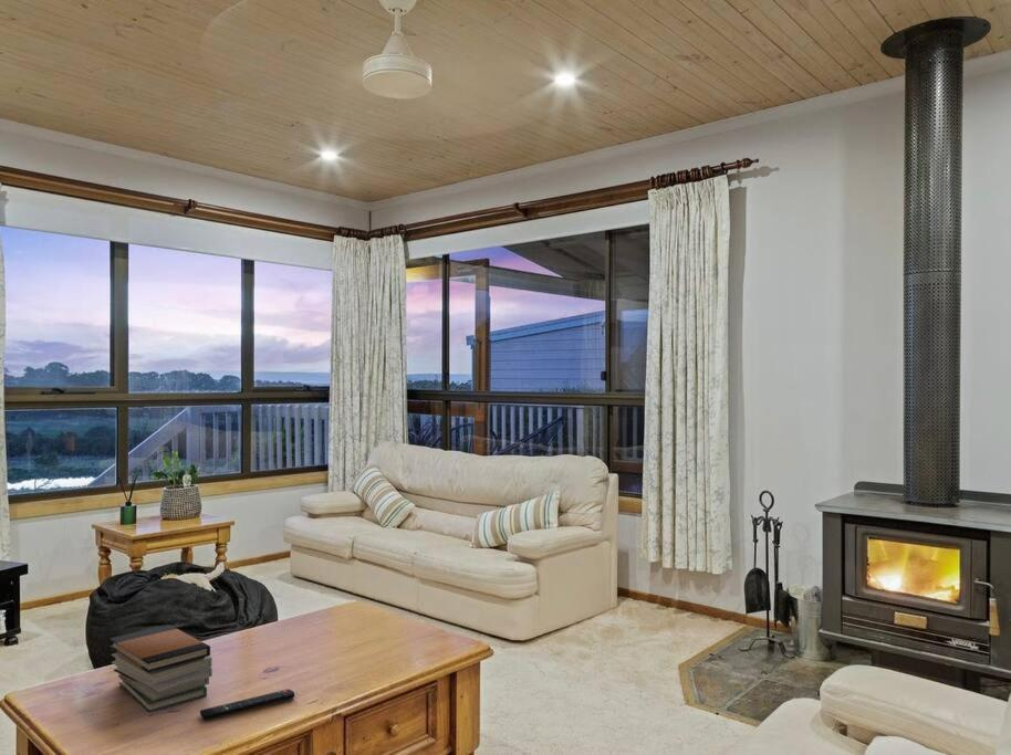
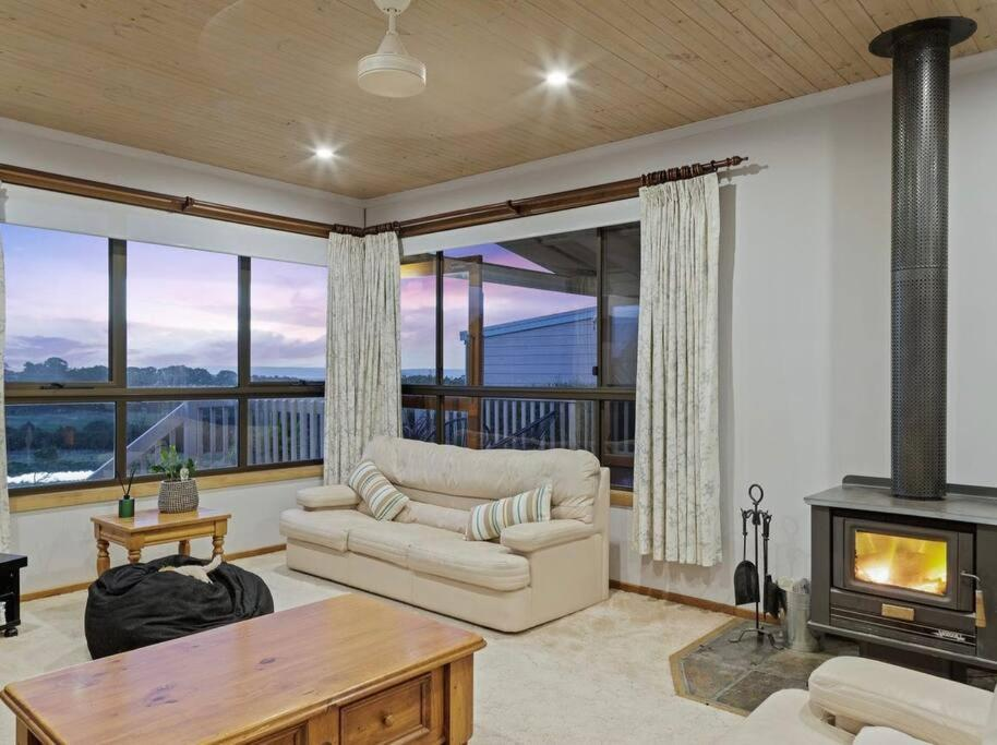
- book stack (160, 665)
- remote control (249, 703)
